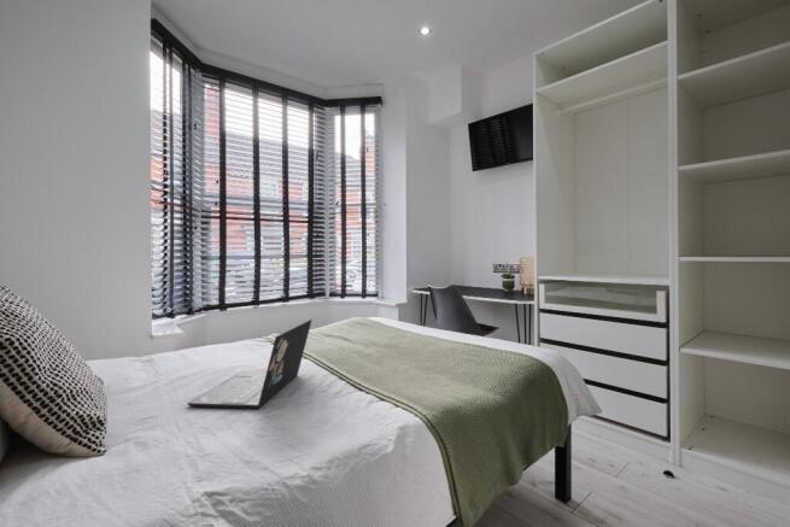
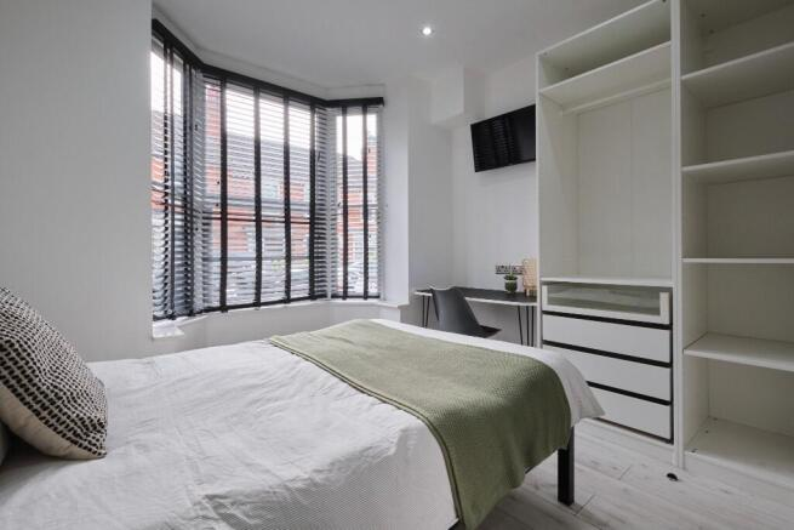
- laptop (269, 361)
